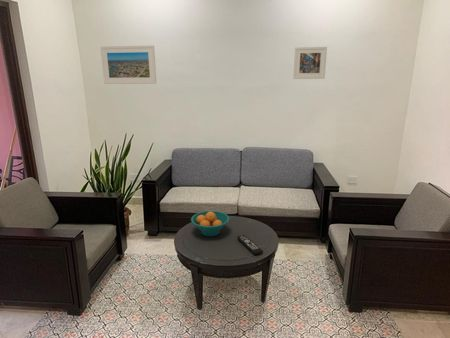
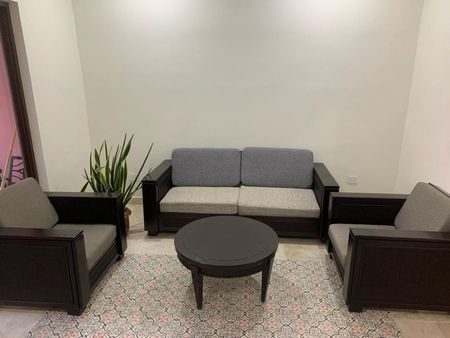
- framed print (128, 65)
- remote control (249, 244)
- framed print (309, 63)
- fruit bowl (210, 222)
